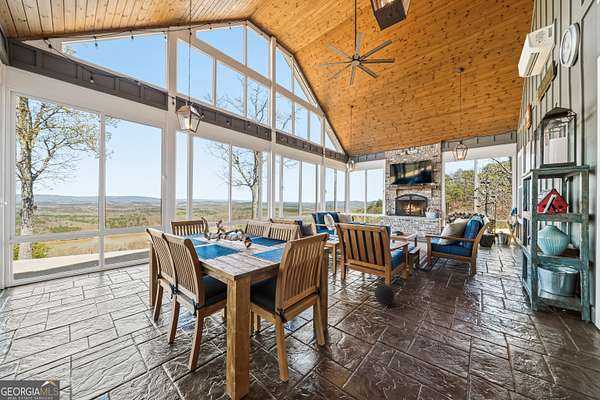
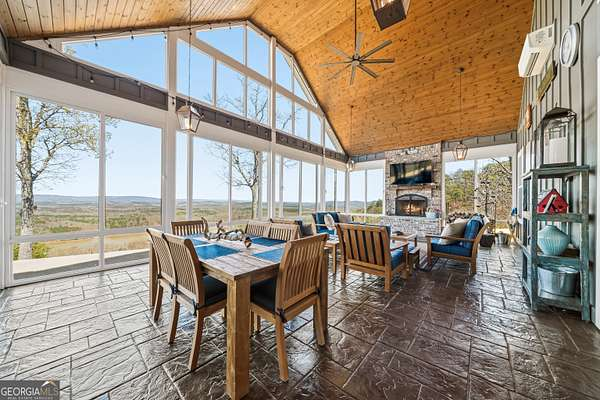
- ball (384, 294)
